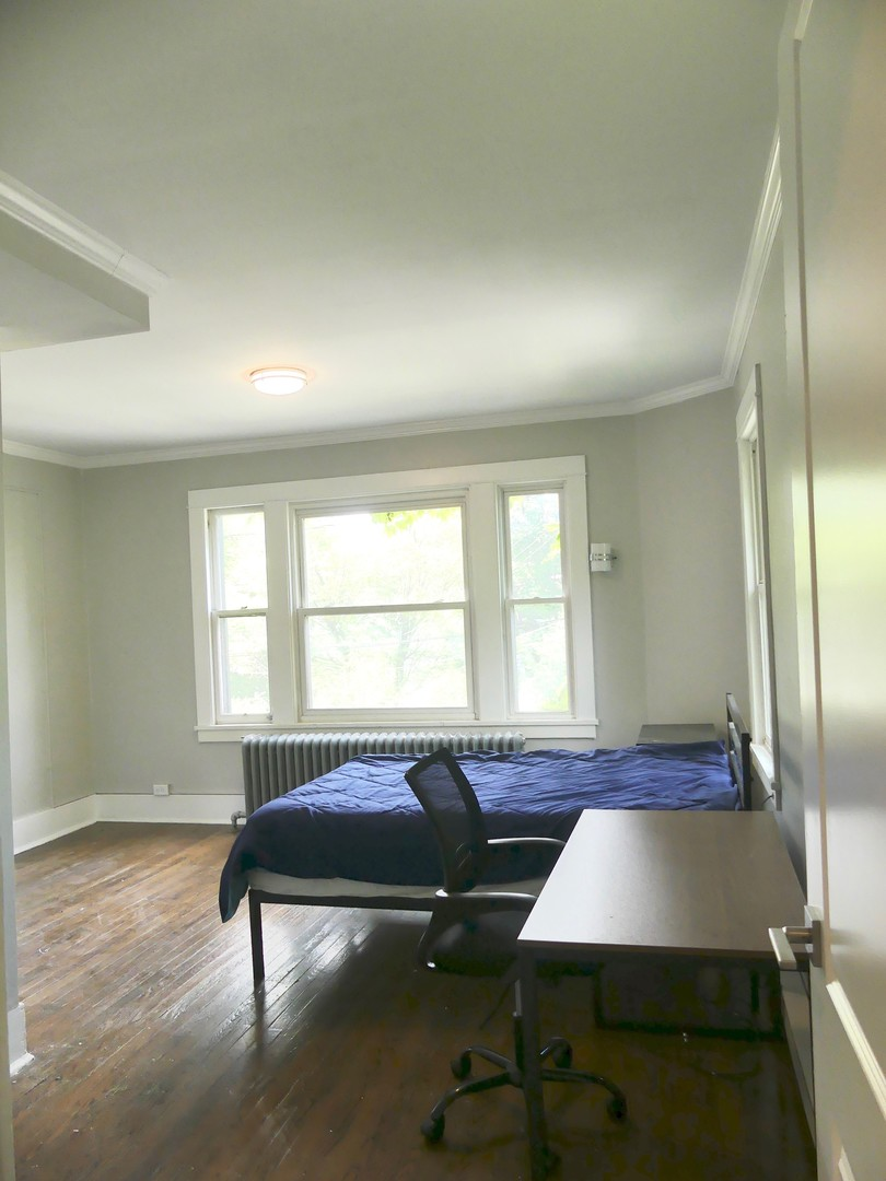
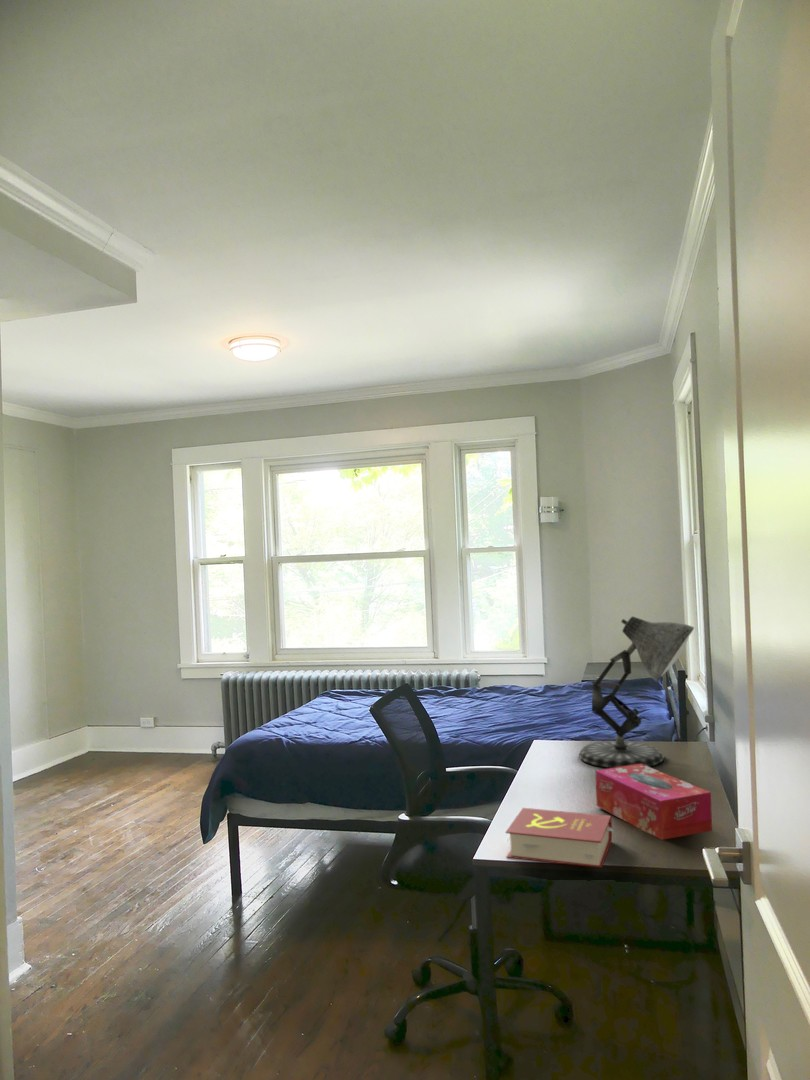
+ desk lamp (624, 680)
+ tissue box (650, 799)
+ book (560, 835)
